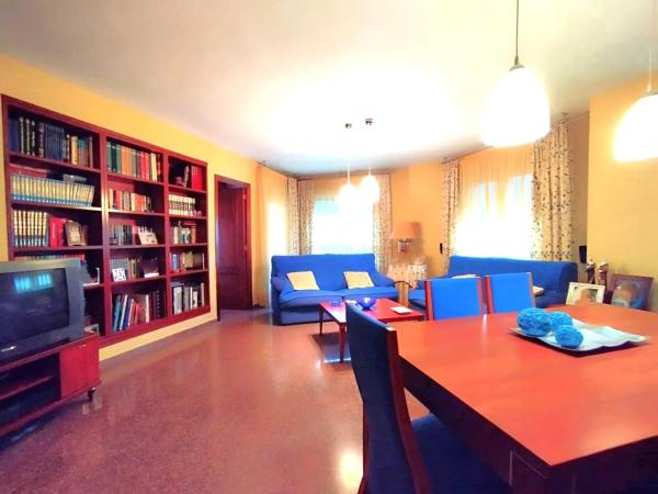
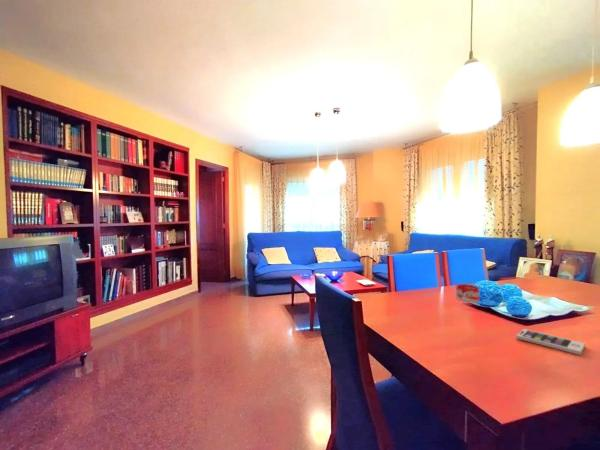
+ smartphone (549, 340)
+ bottle (467, 294)
